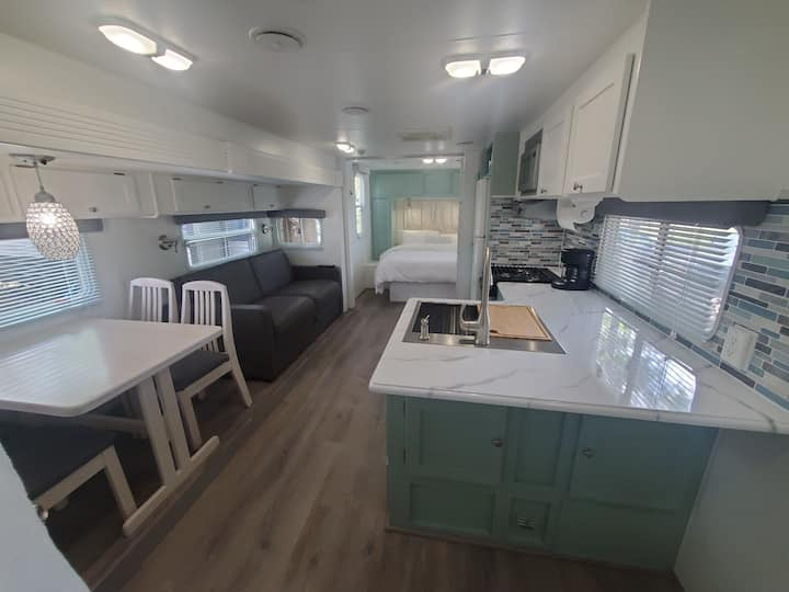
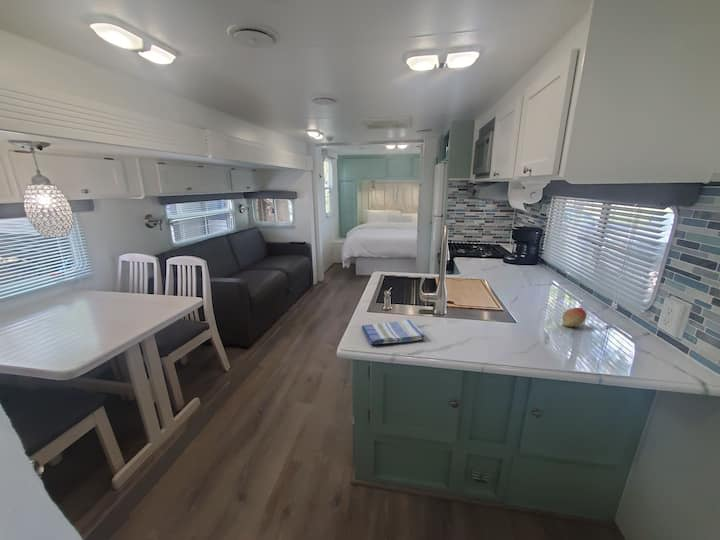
+ dish towel (392, 331)
+ fruit (574, 317)
